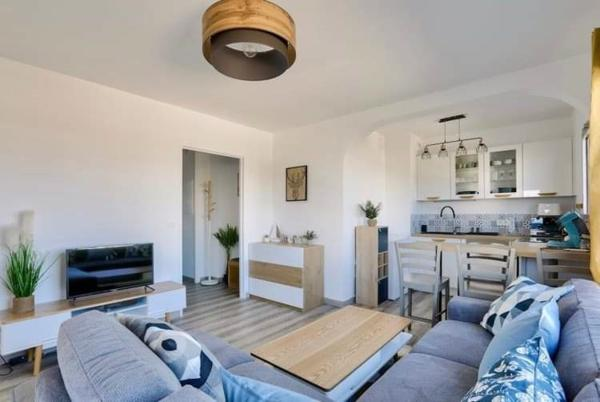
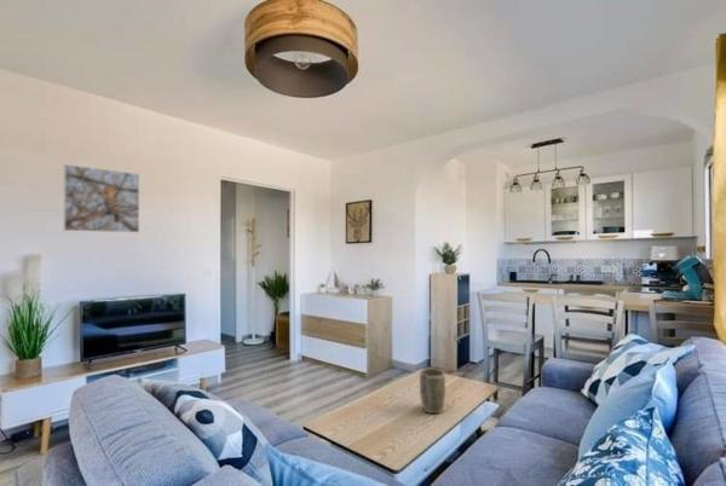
+ plant pot (432, 390)
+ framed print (103, 199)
